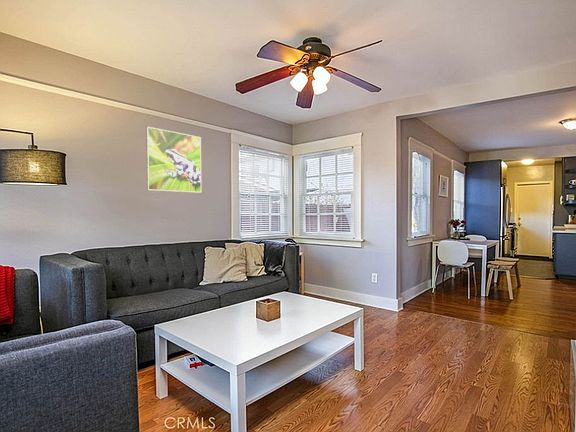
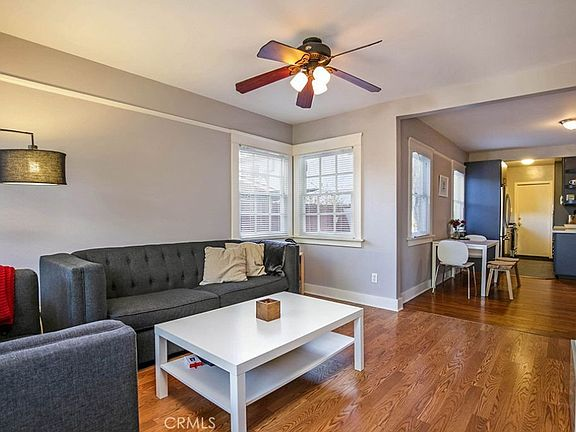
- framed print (175, 161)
